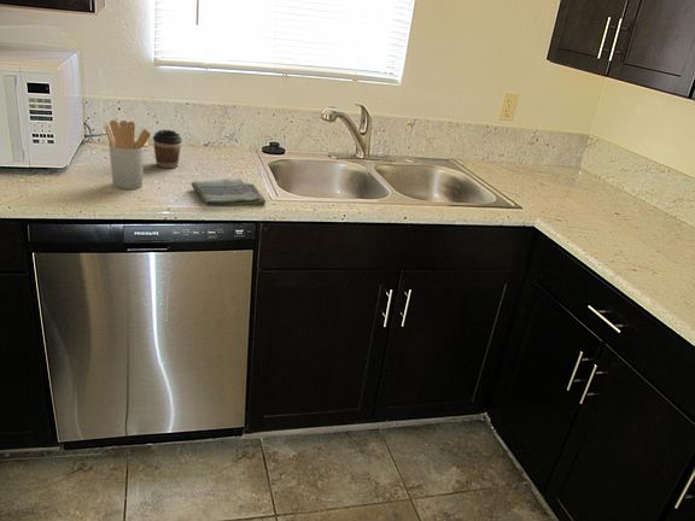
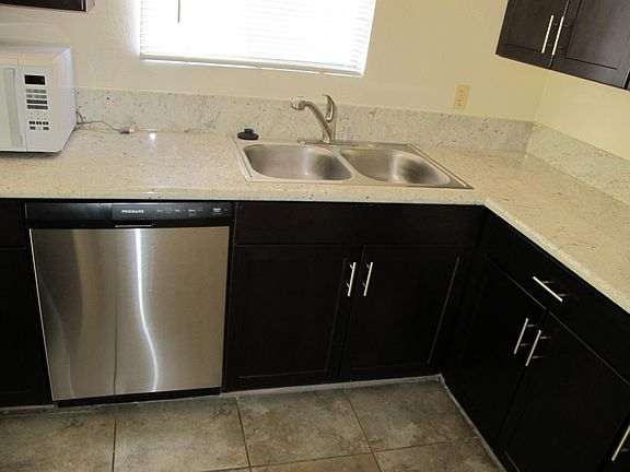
- utensil holder (125, 152)
- coffee cup (167, 147)
- dish towel (228, 191)
